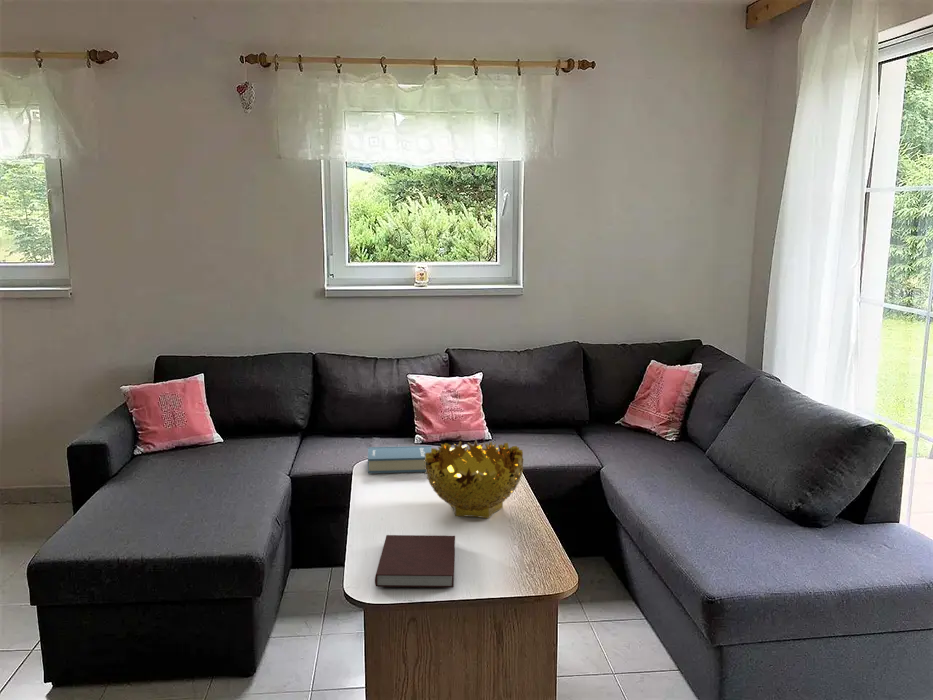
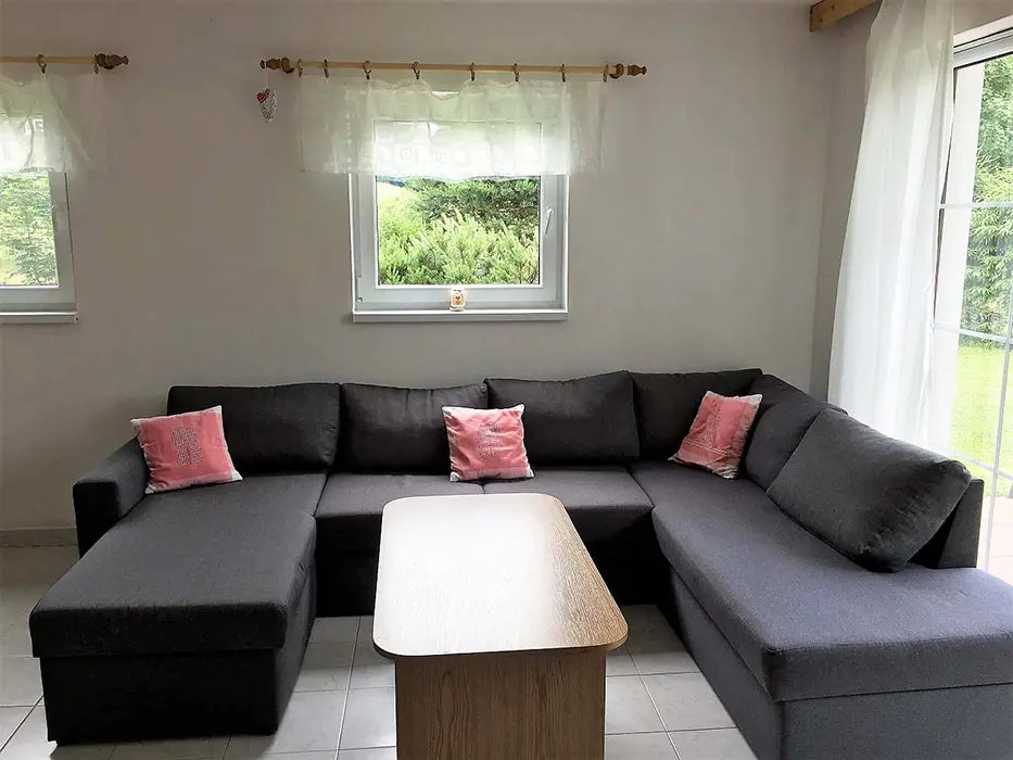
- book (400, 458)
- decorative bowl (473, 480)
- notebook (417, 559)
